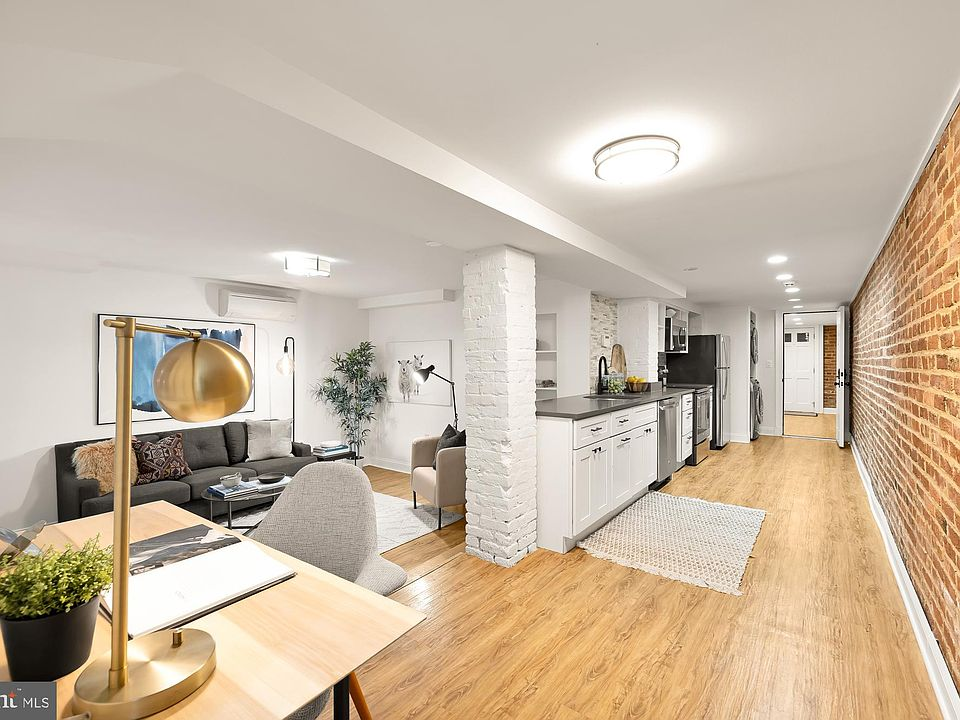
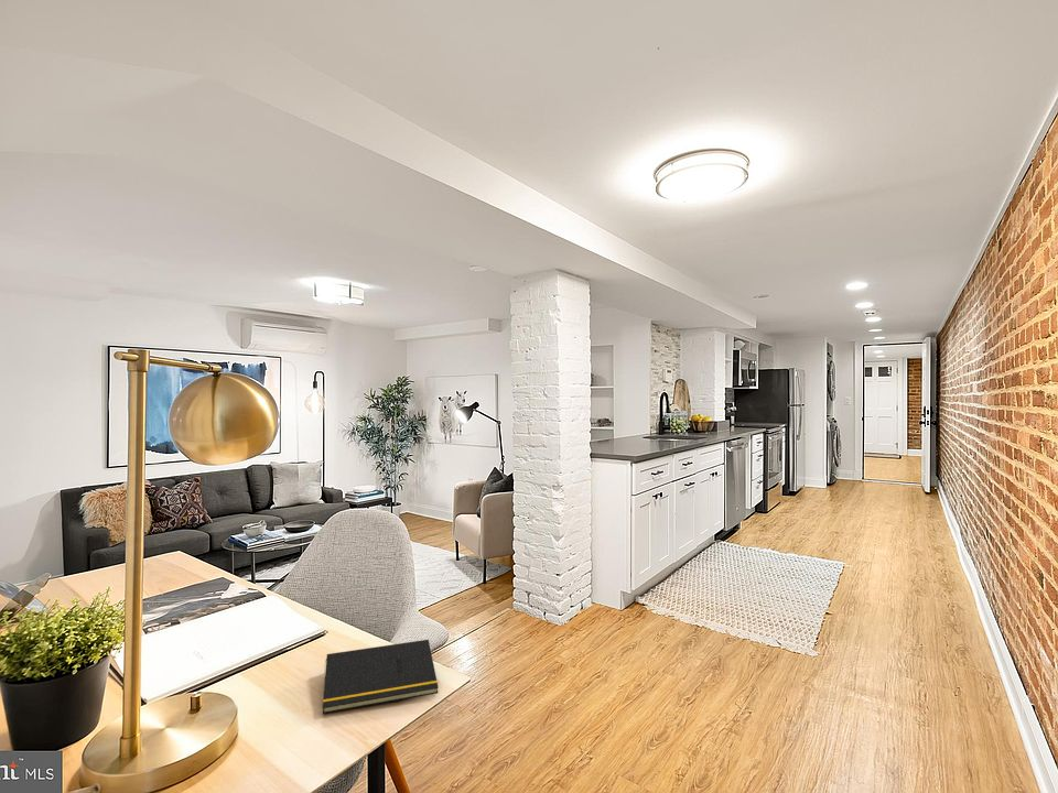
+ notepad (380, 673)
